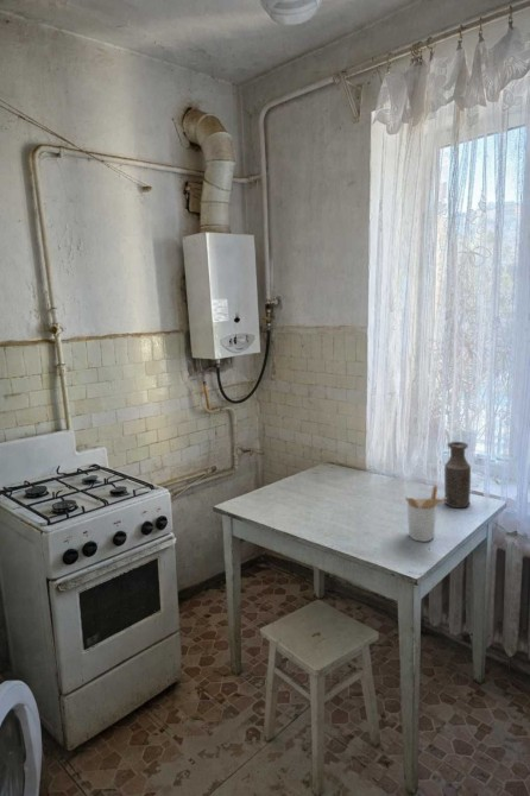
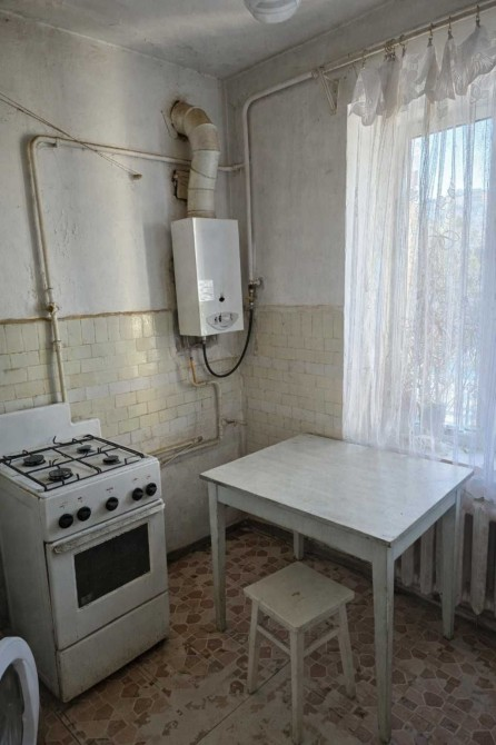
- utensil holder (425, 513)
- bottle (458, 474)
